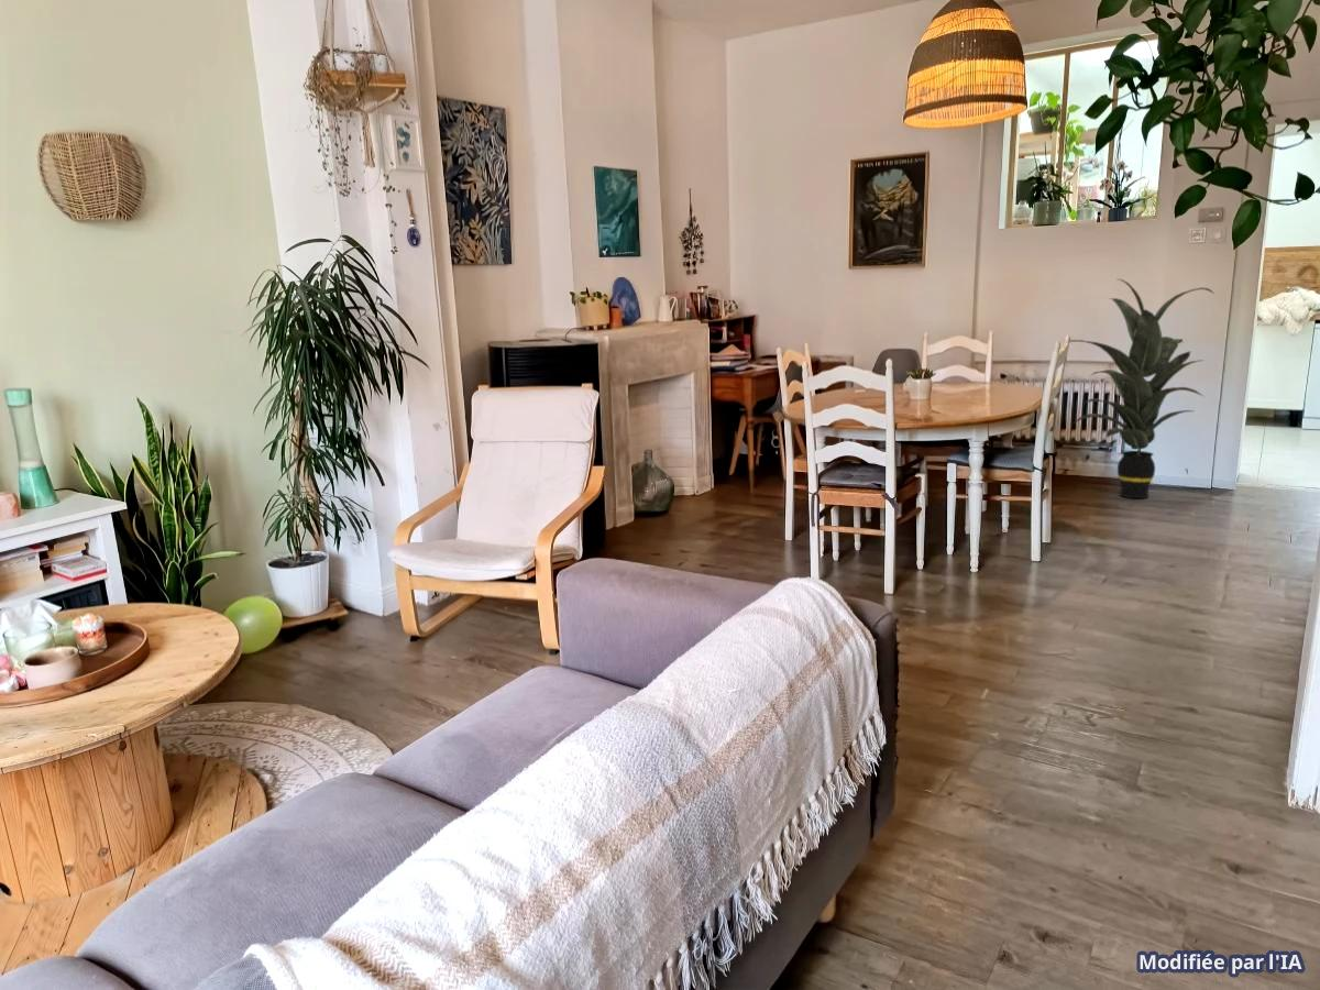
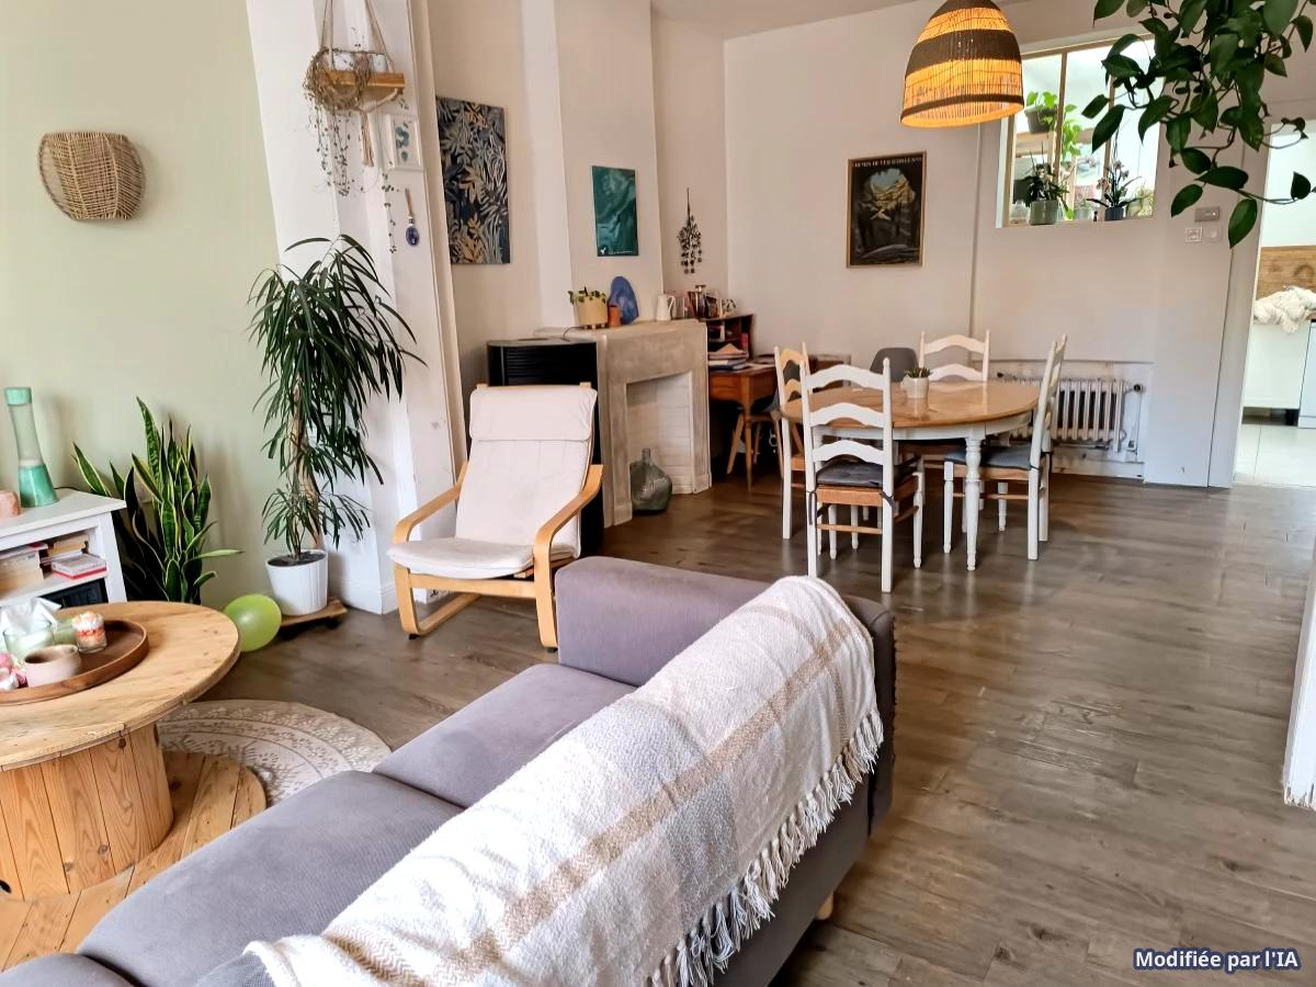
- indoor plant (1134, 388)
